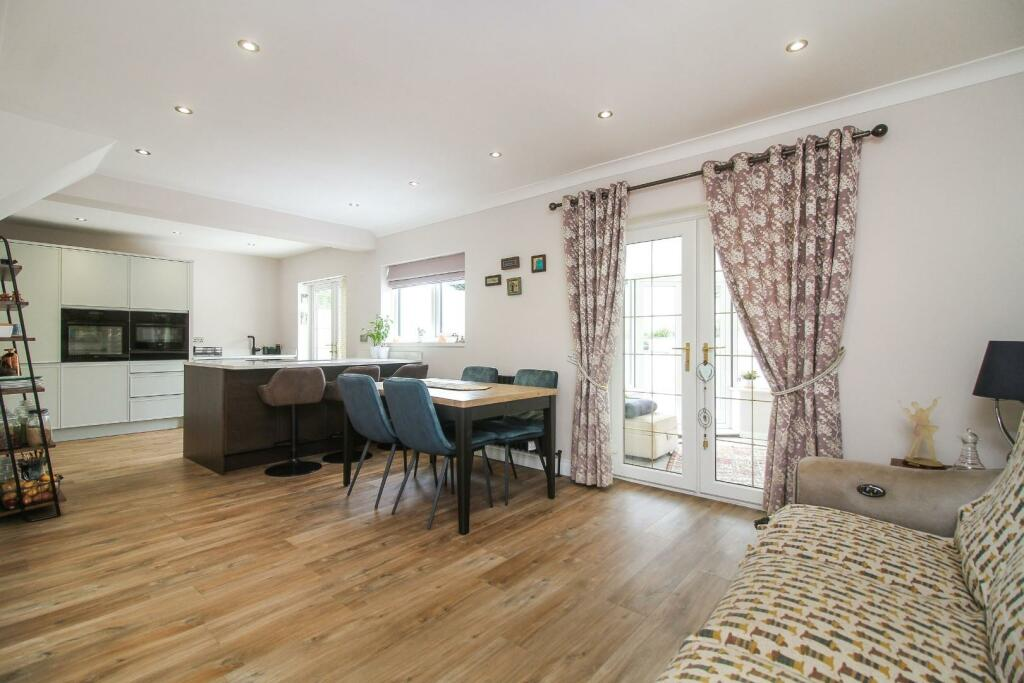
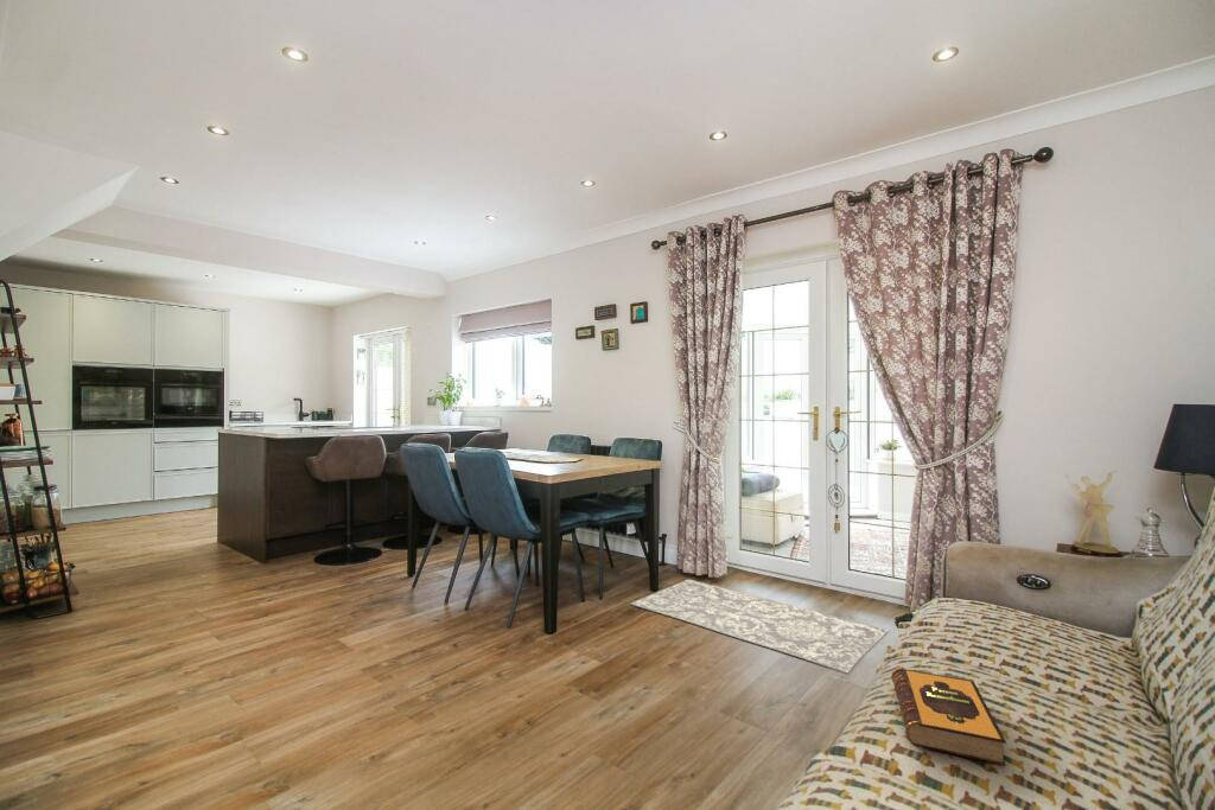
+ hardback book (941, 709)
+ rug (751, 616)
